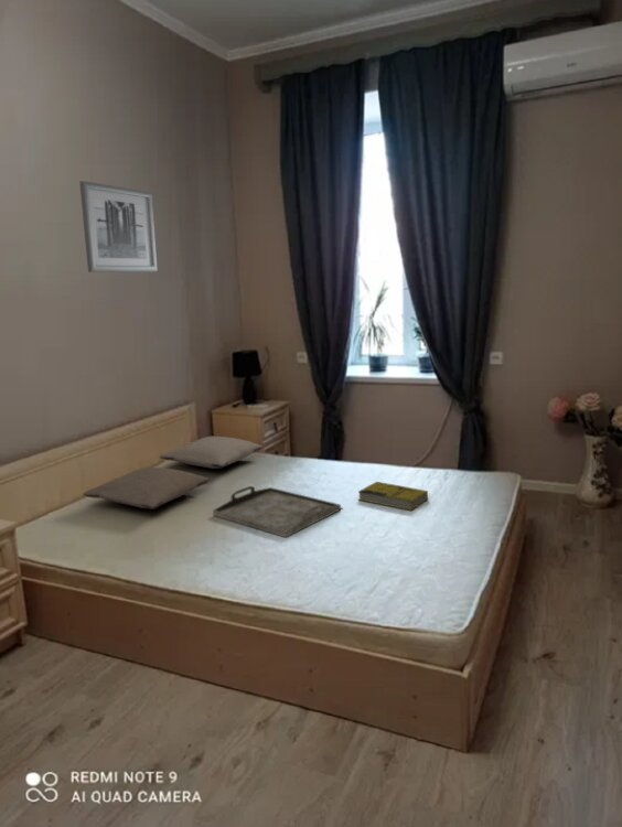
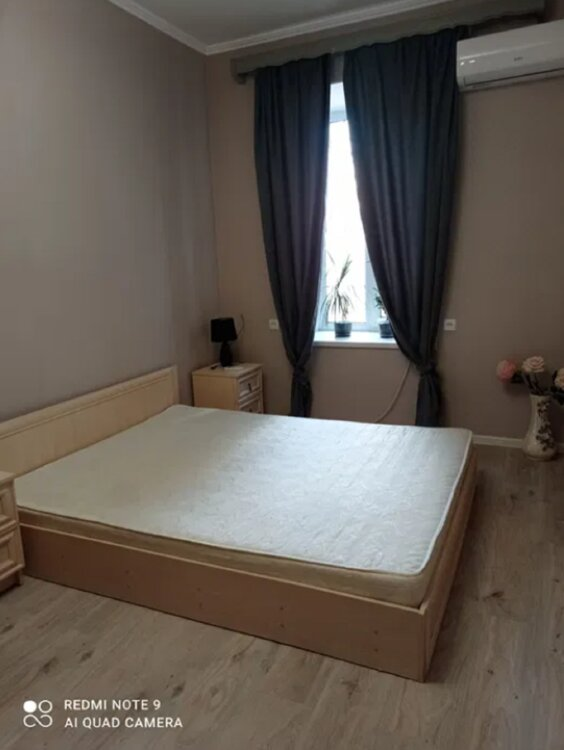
- pillow (212, 452)
- book (393, 494)
- wall art (121, 229)
- pillow (148, 487)
- serving tray (277, 505)
